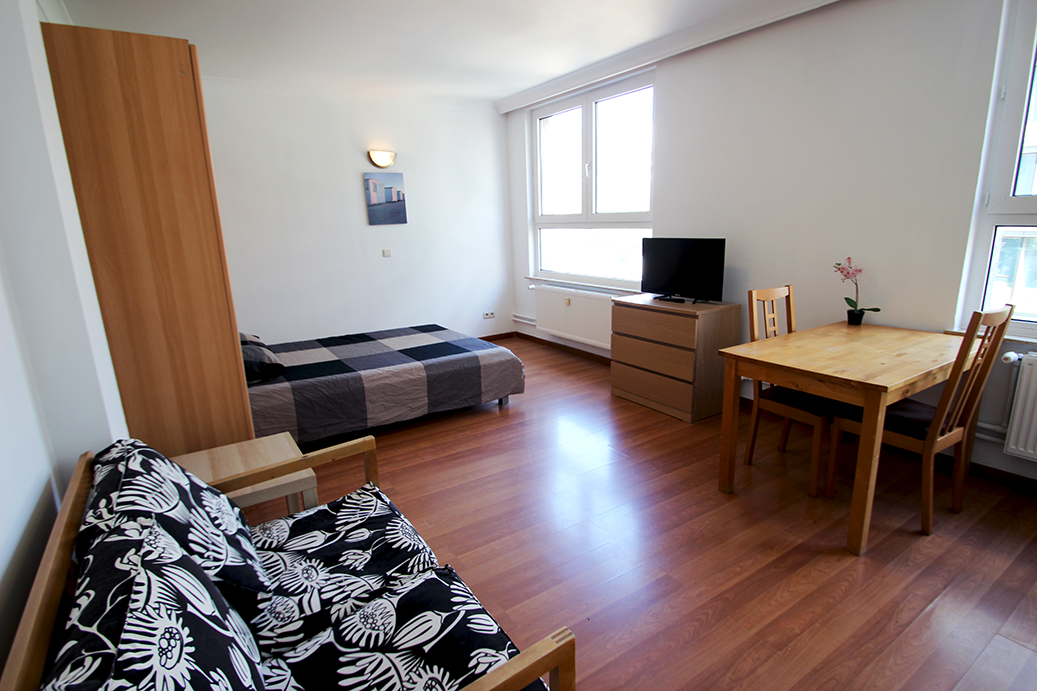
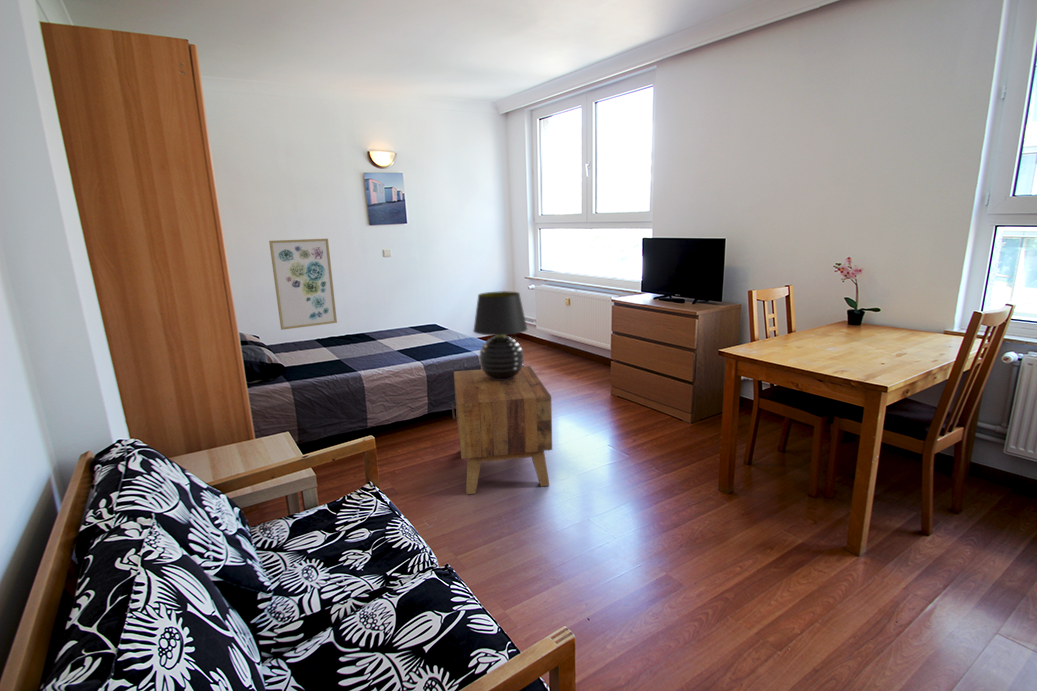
+ wall art (304, 283)
+ side table (497, 425)
+ table lamp (500, 335)
